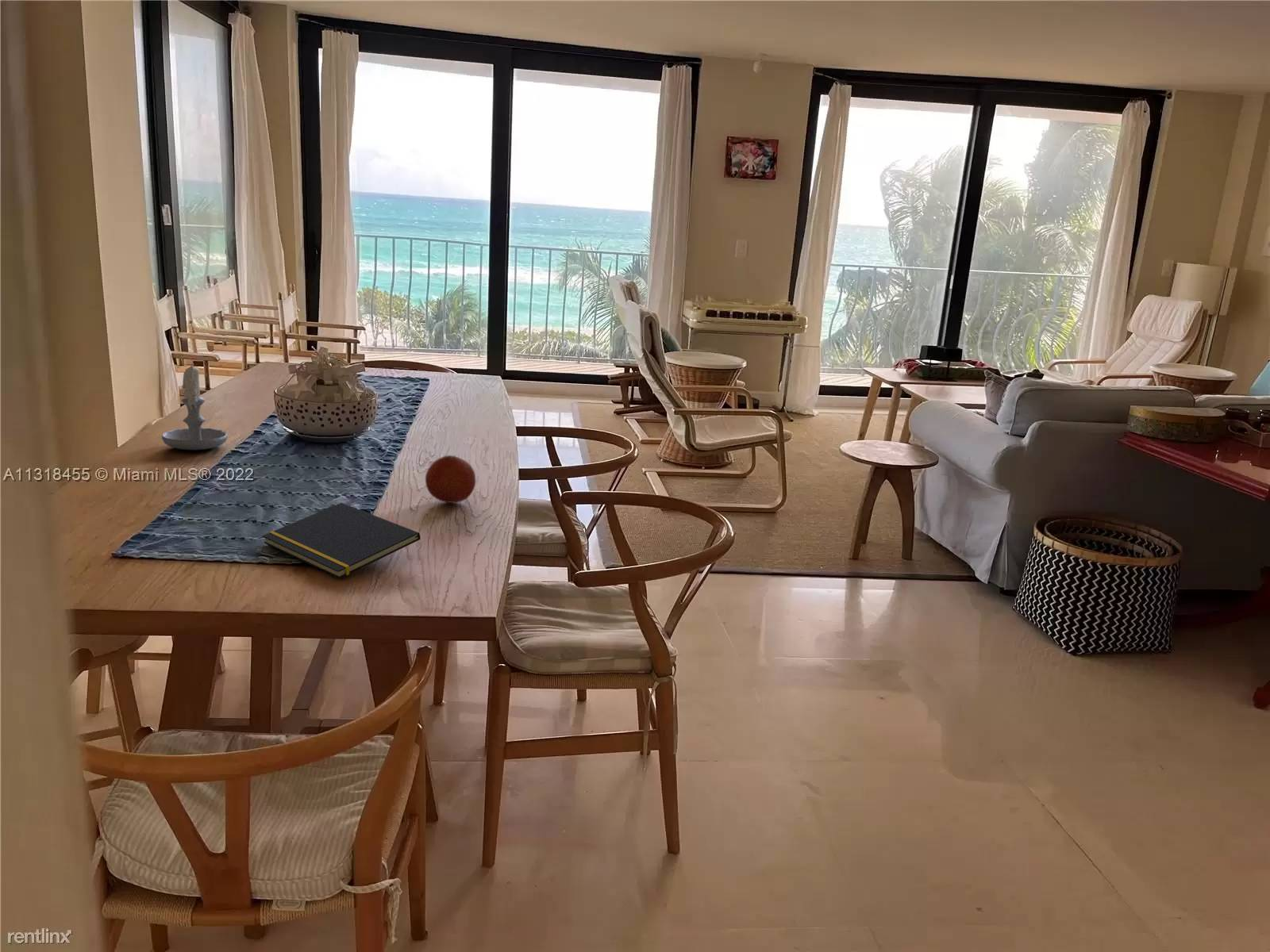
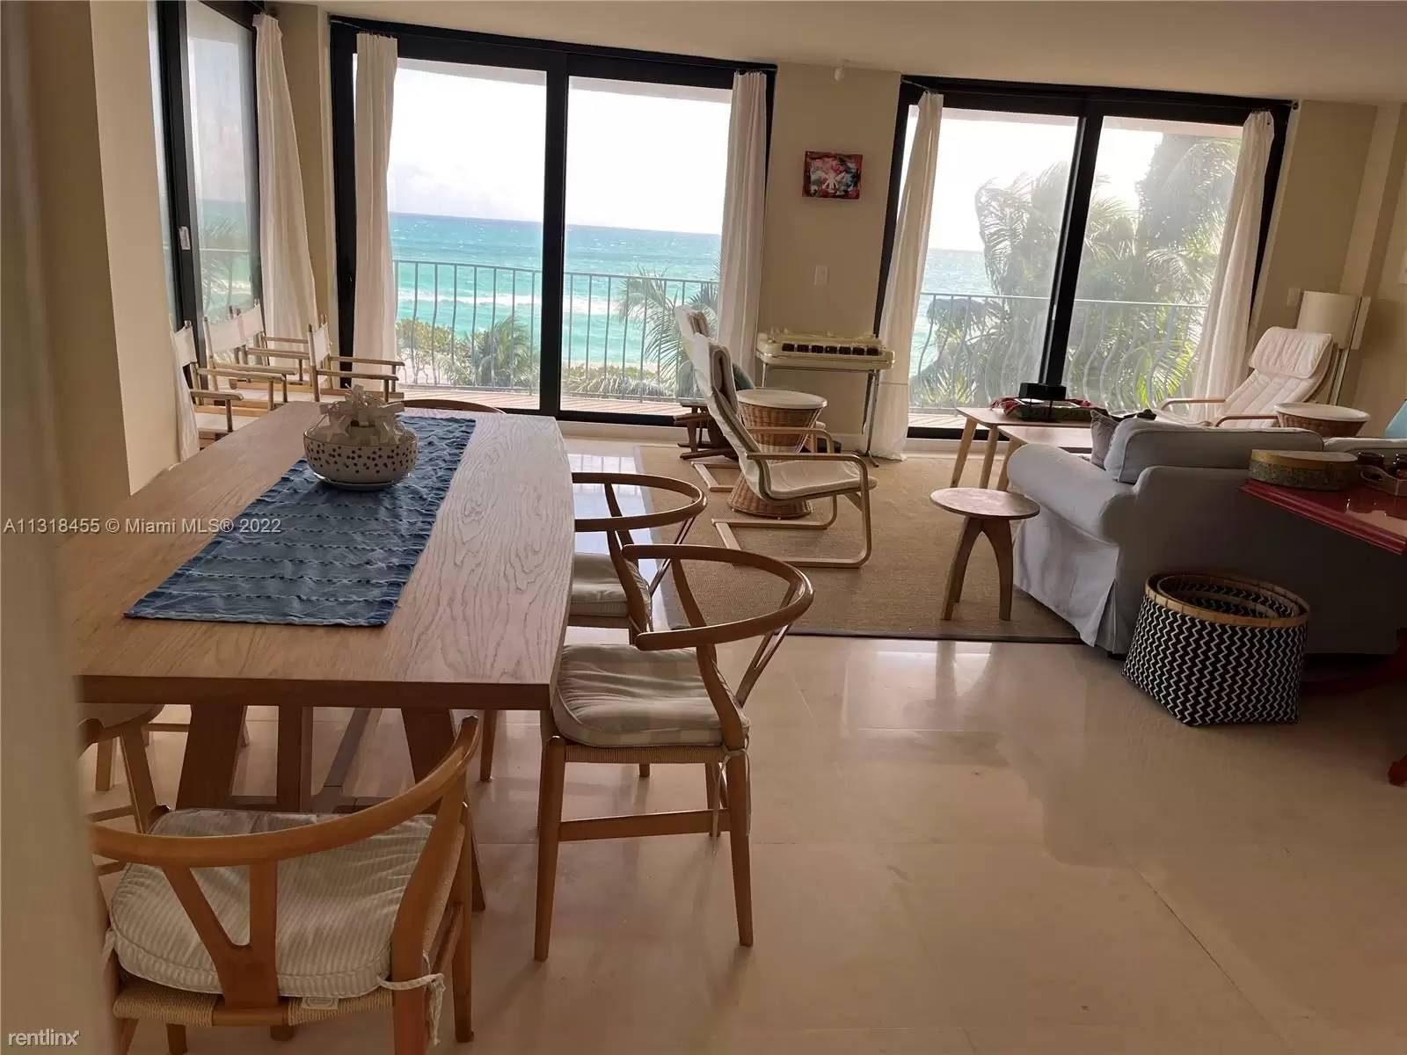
- notepad (341, 537)
- fruit (451, 478)
- candle (193, 405)
